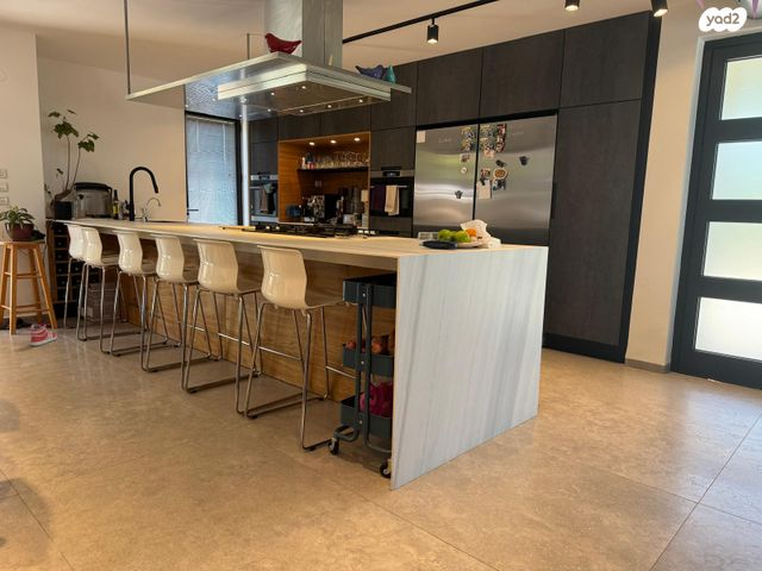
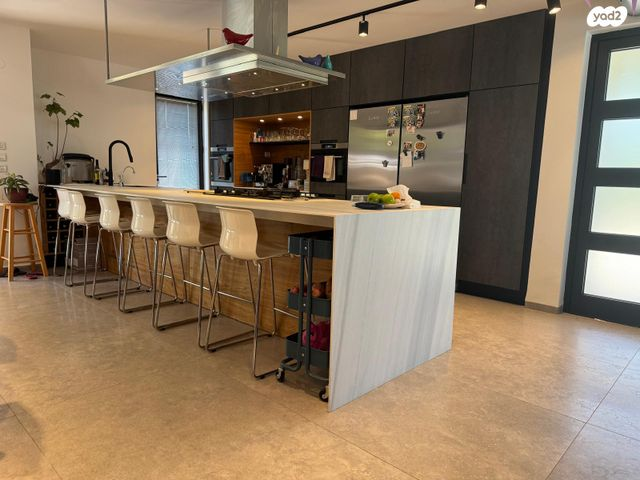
- sneaker (44, 332)
